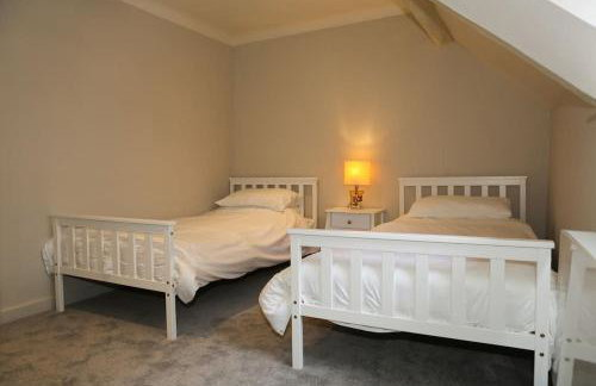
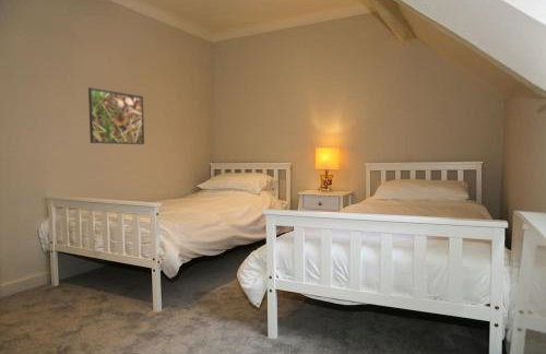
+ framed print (118, 118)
